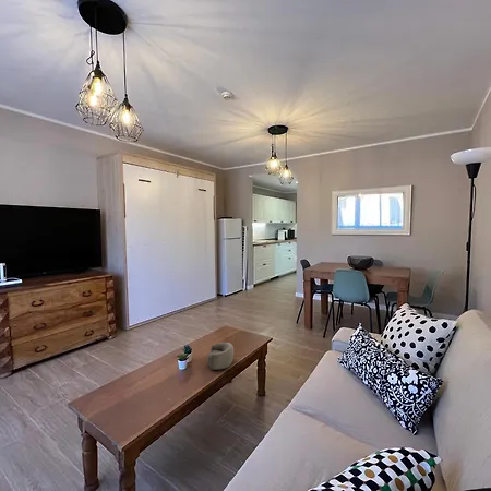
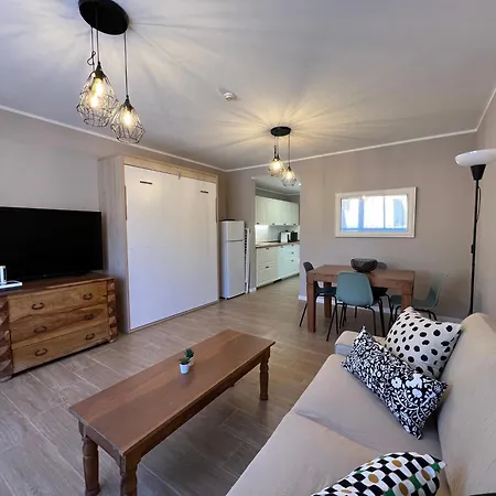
- decorative bowl (220, 355)
